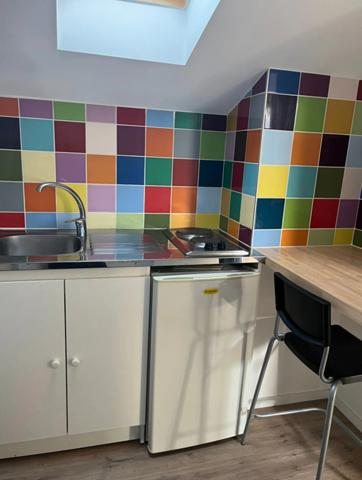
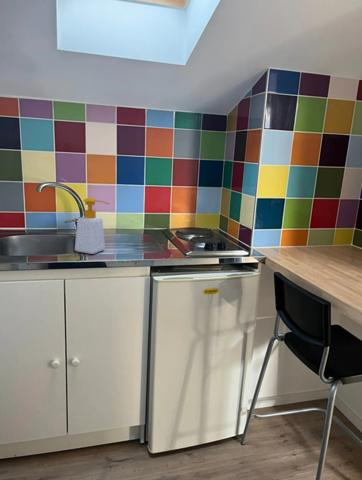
+ soap bottle (94, 225)
